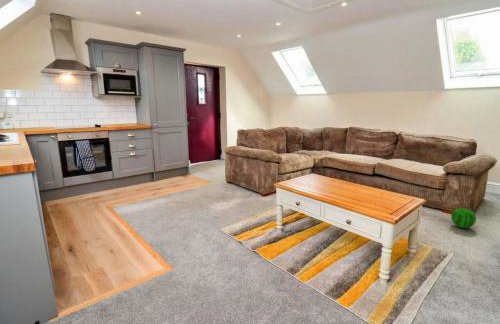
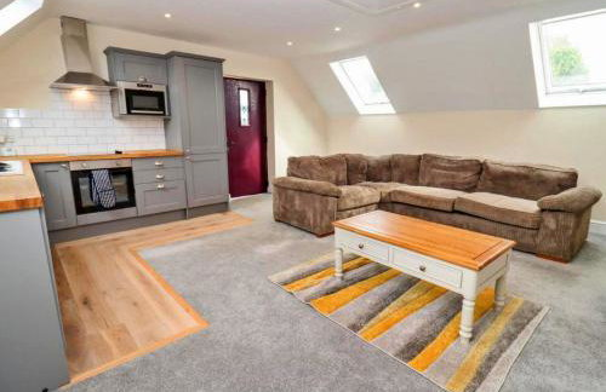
- ball (463, 217)
